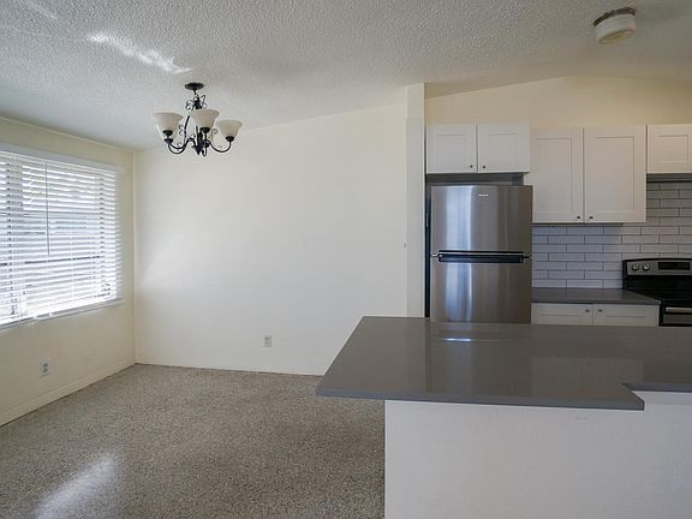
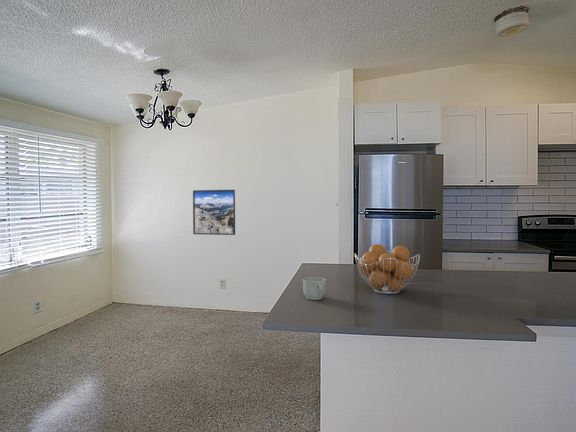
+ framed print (213, 212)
+ fruit basket (386, 267)
+ mug (315, 289)
